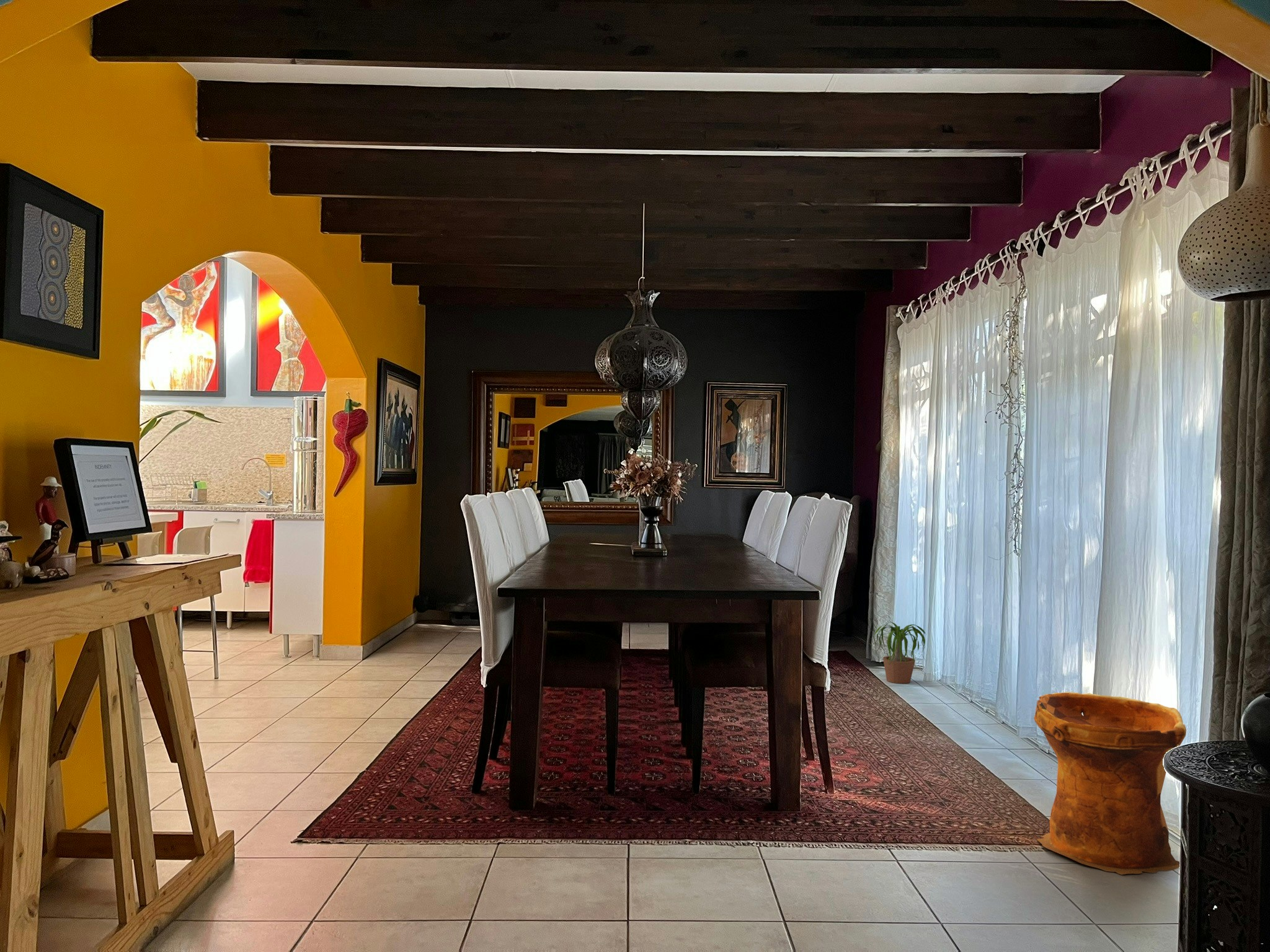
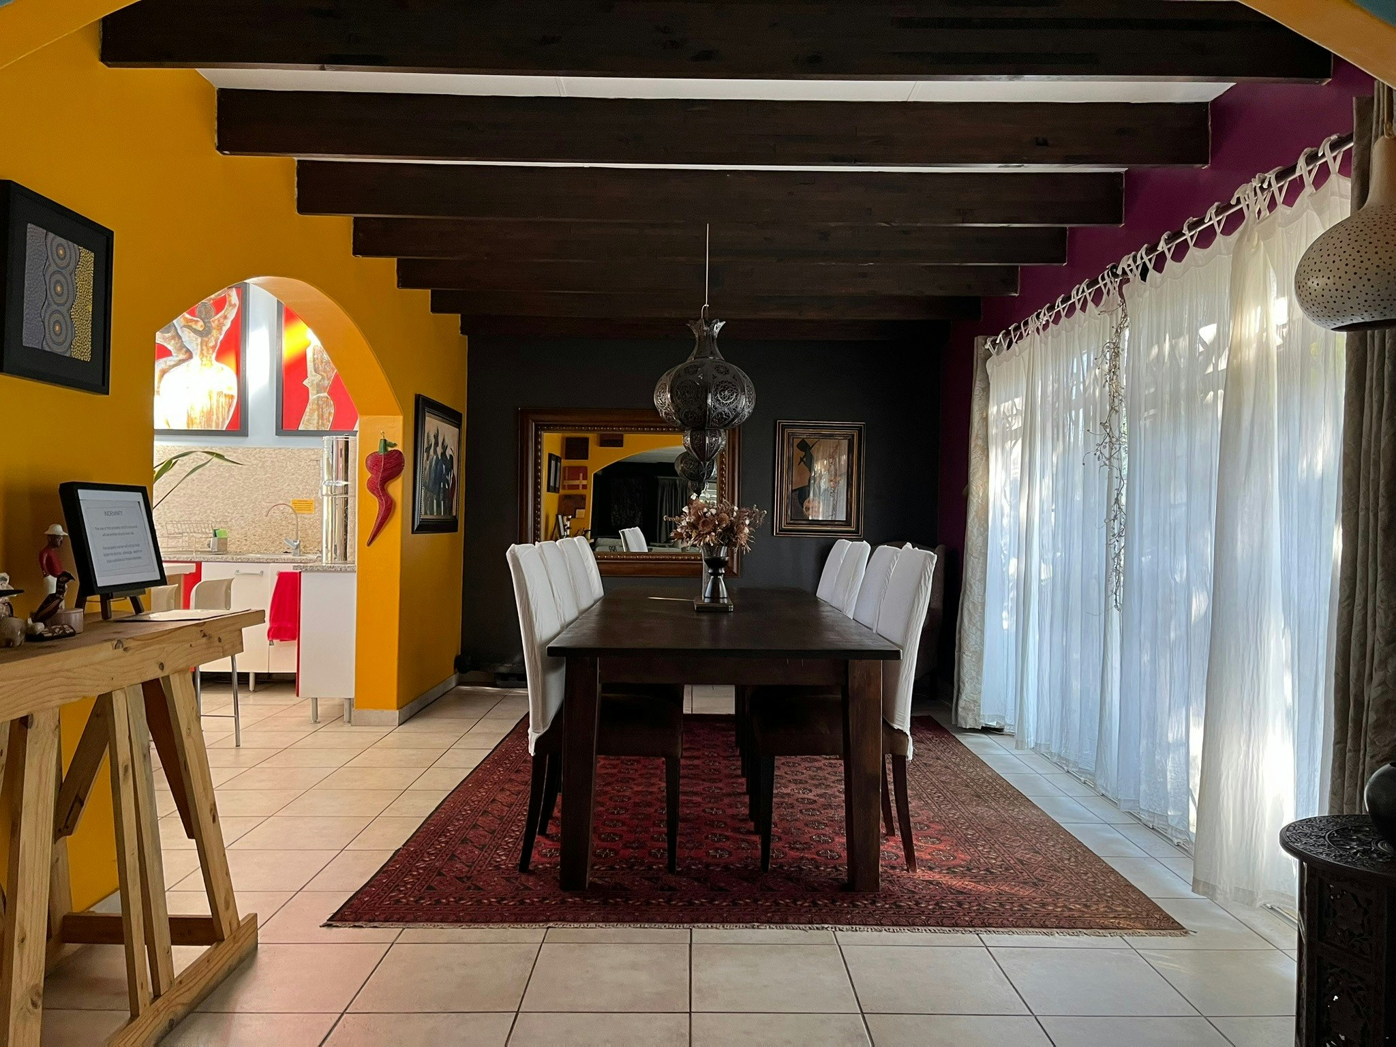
- potted plant (905, 653)
- woven basket (1102, 777)
